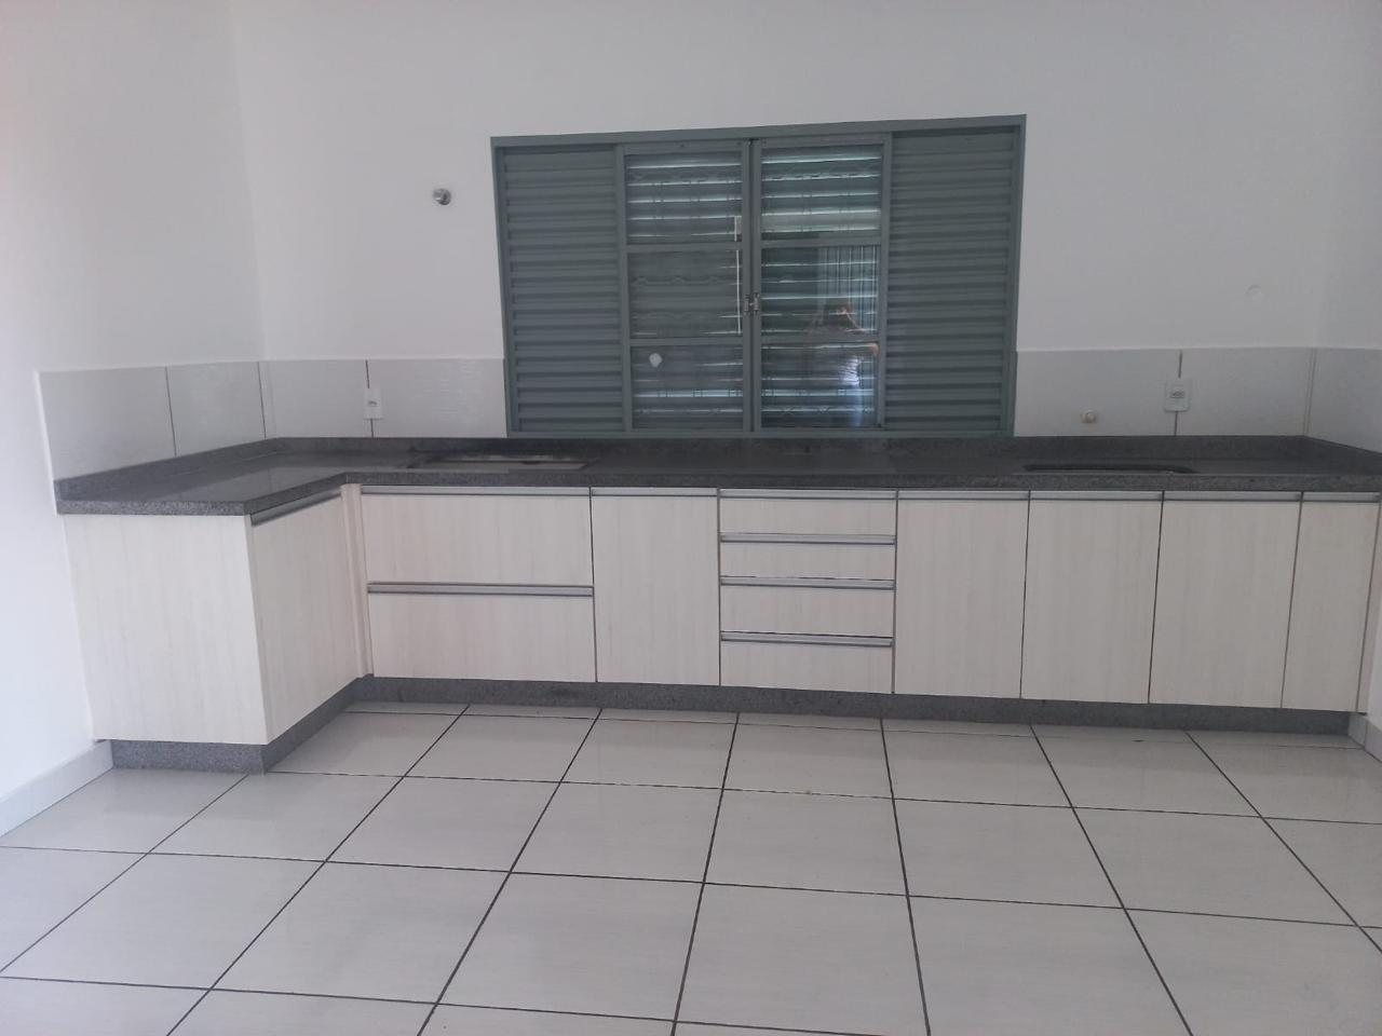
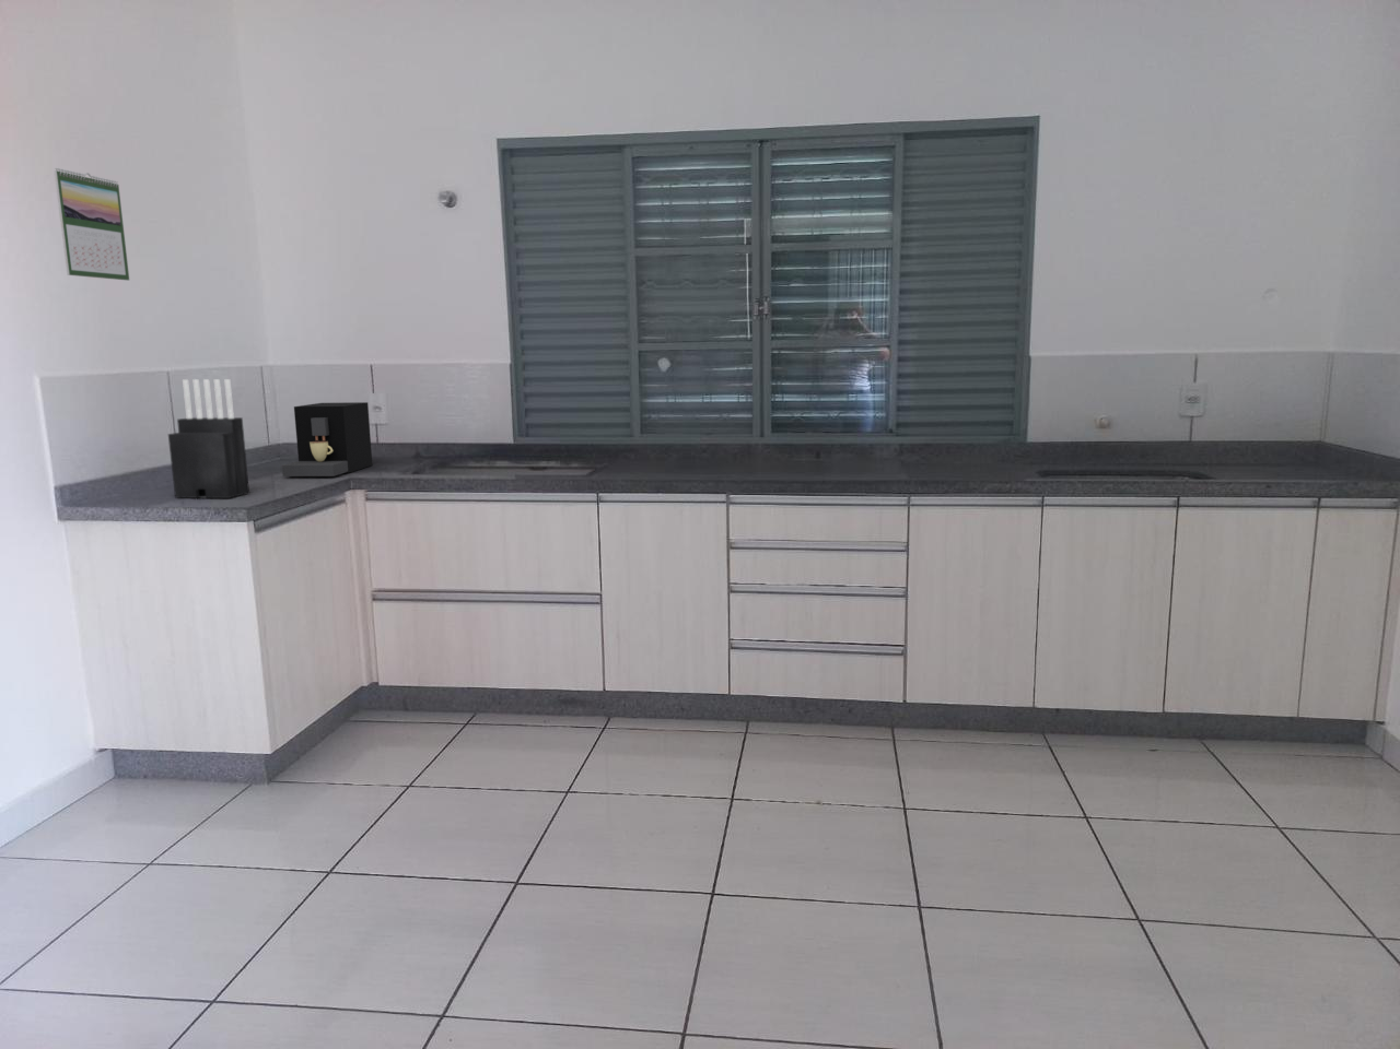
+ knife block (205, 439)
+ calendar (93, 225)
+ coffee maker (327, 439)
